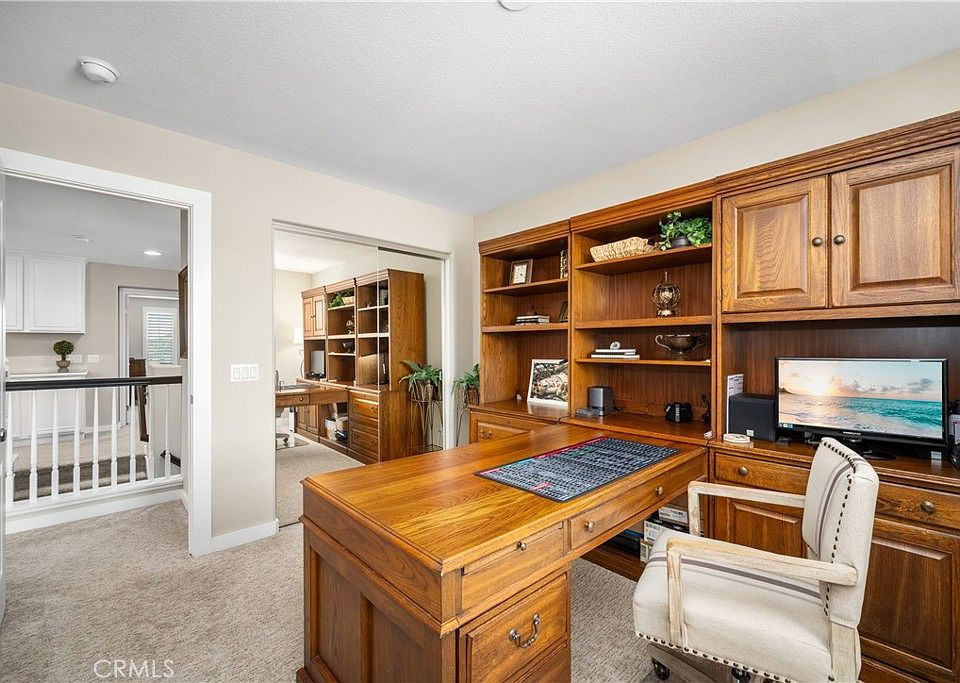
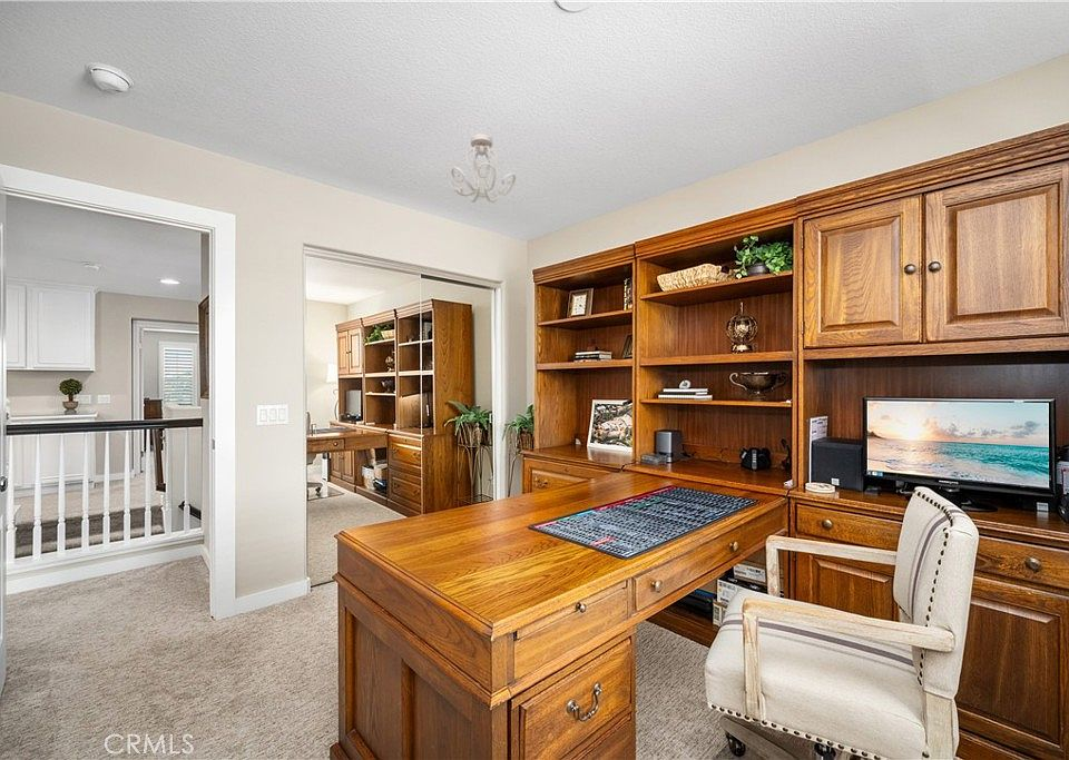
+ ceiling light fixture (480, 167)
